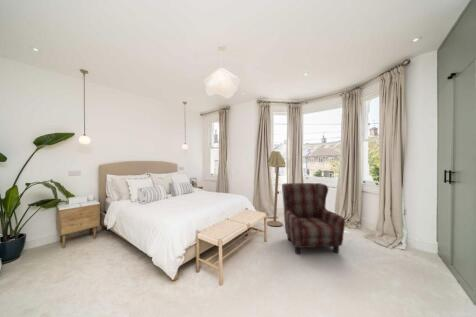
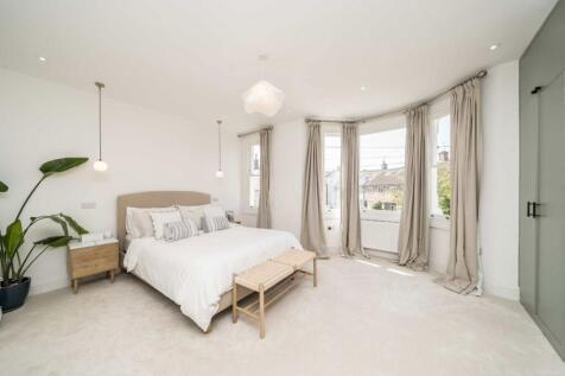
- armchair (309, 215)
- floor lamp (276, 186)
